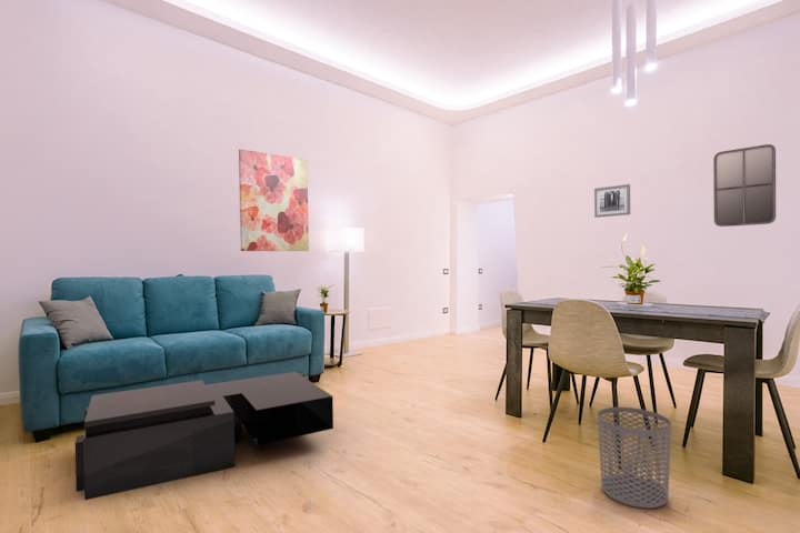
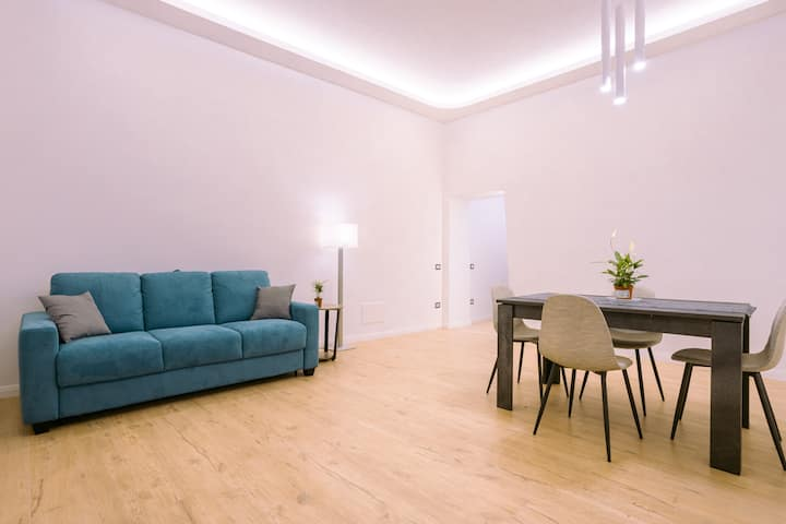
- wall art (276, 202)
- coffee table (210, 419)
- waste bin (633, 454)
- wall art (611, 201)
- home mirror (743, 187)
